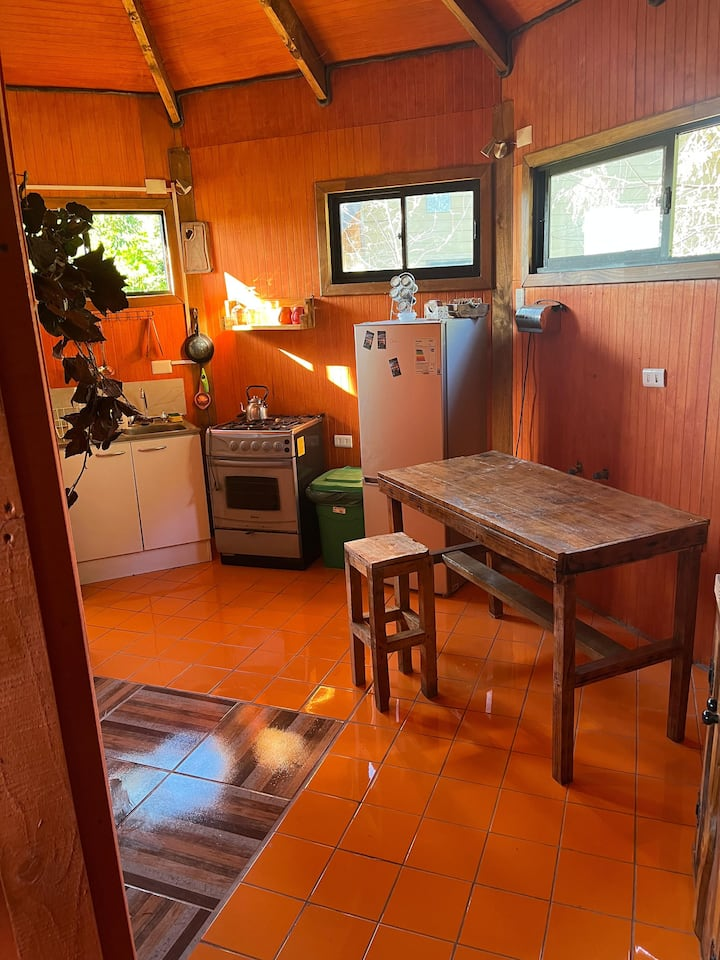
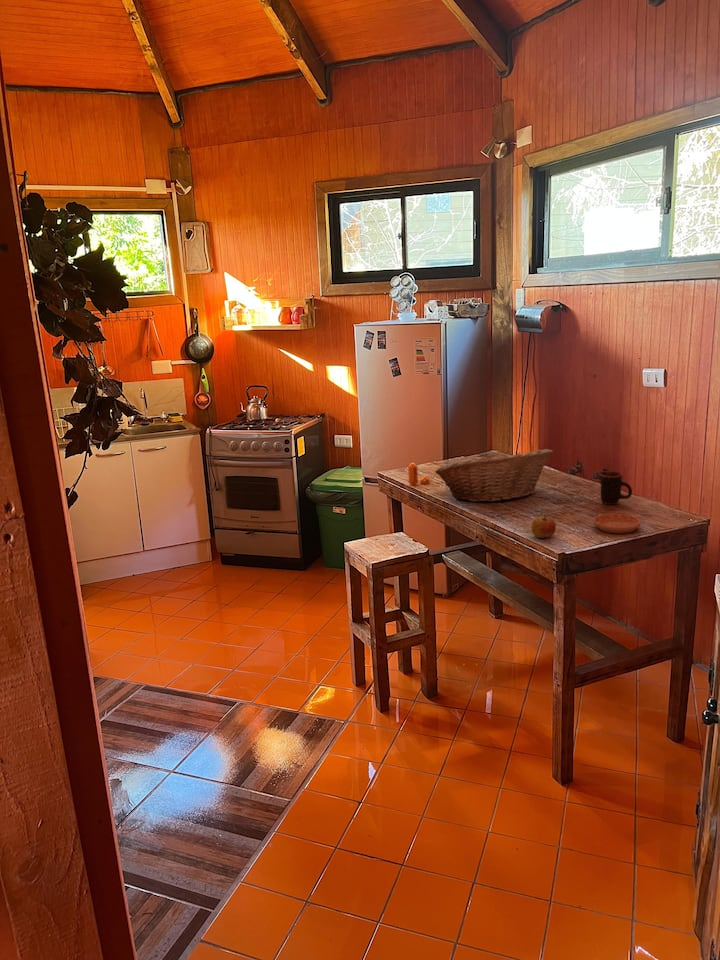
+ fruit basket (494, 470)
+ saucer (616, 524)
+ pepper shaker (417, 473)
+ apple (543, 526)
+ mug (615, 488)
